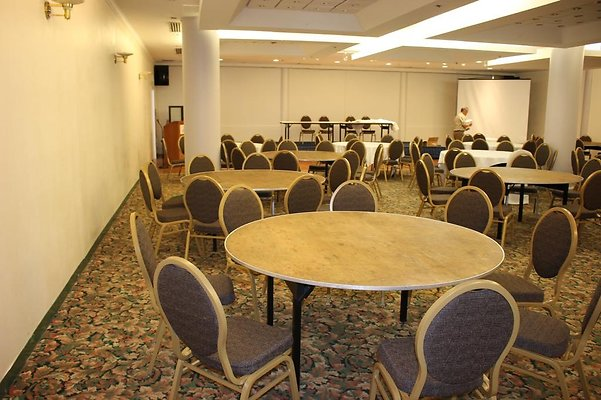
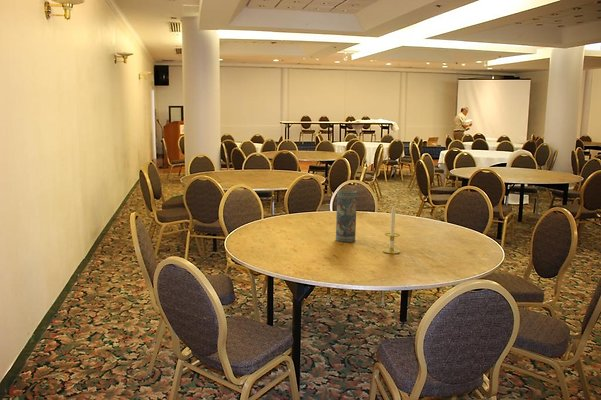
+ candle (392, 228)
+ vase (346, 215)
